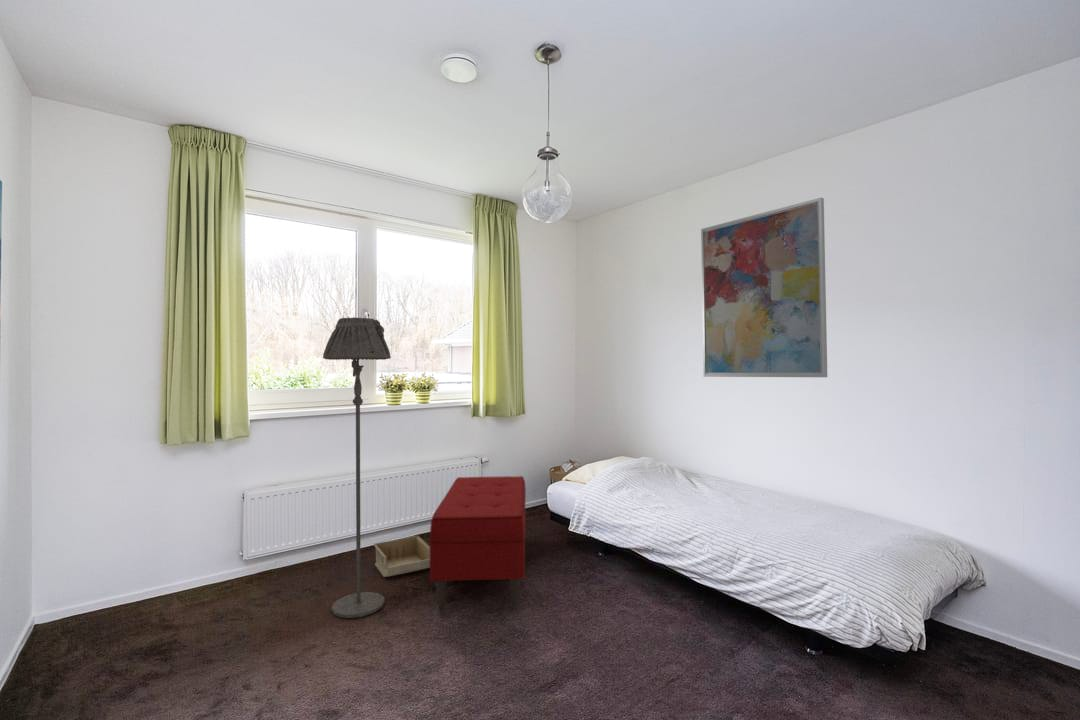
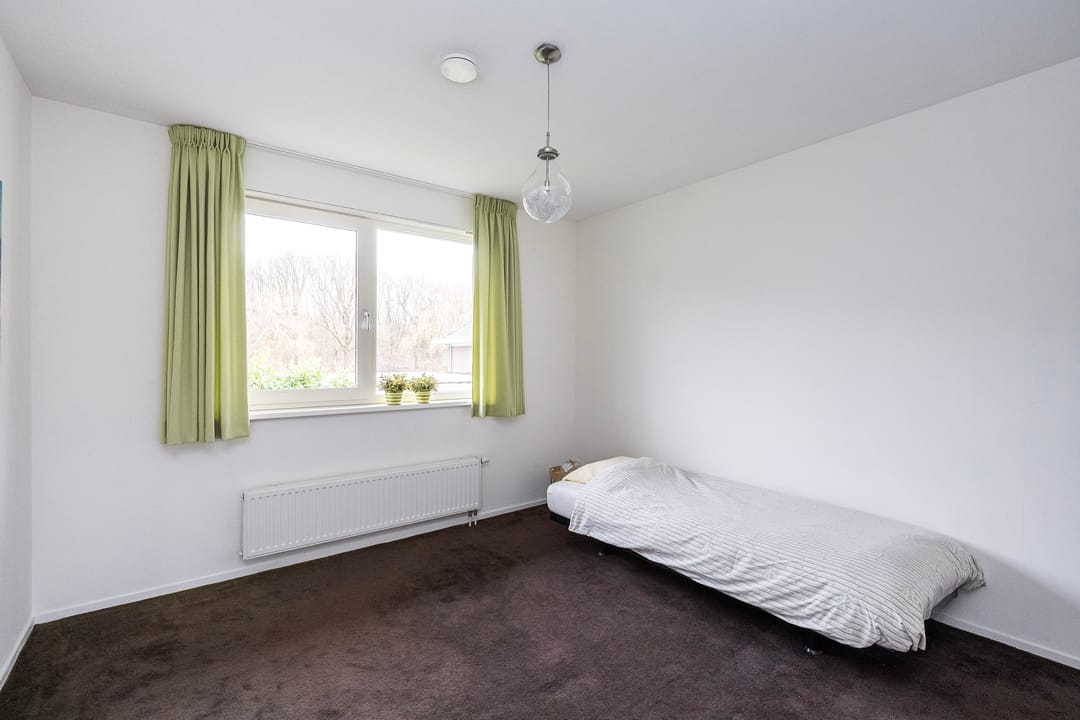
- floor lamp (357, 461)
- wall art (758, 295)
- bench (485, 532)
- storage bin (402, 556)
